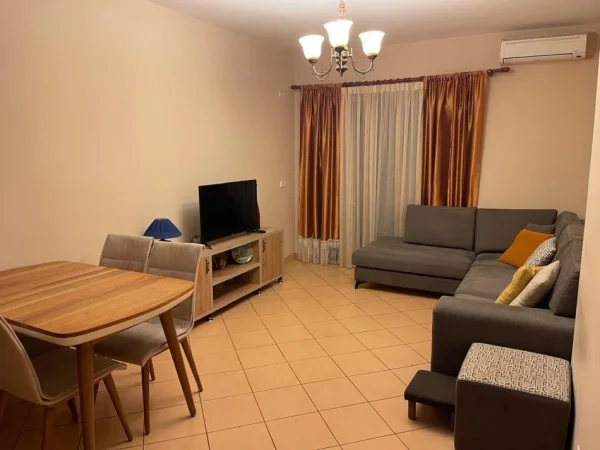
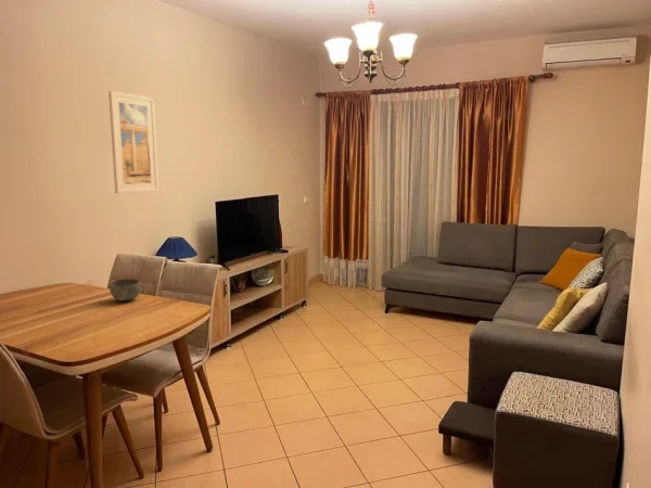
+ bowl (126, 291)
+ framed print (135, 144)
